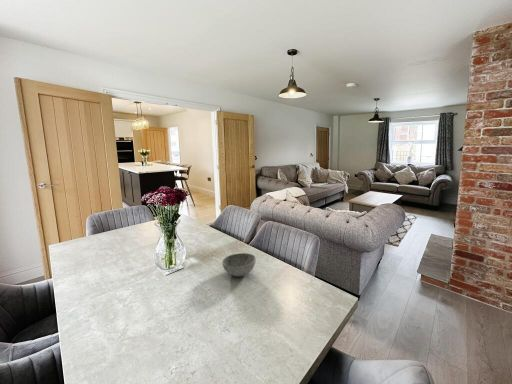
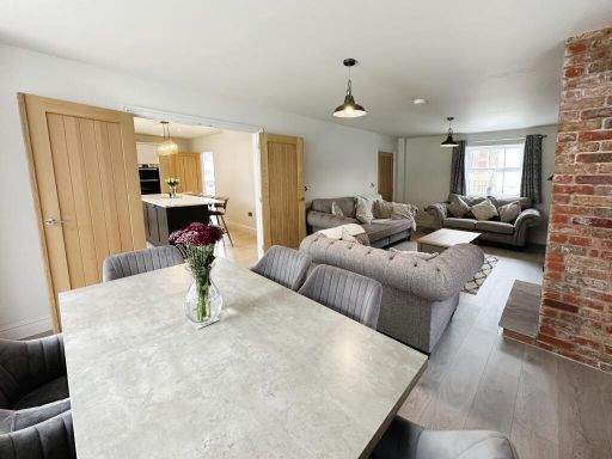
- bowl (239, 265)
